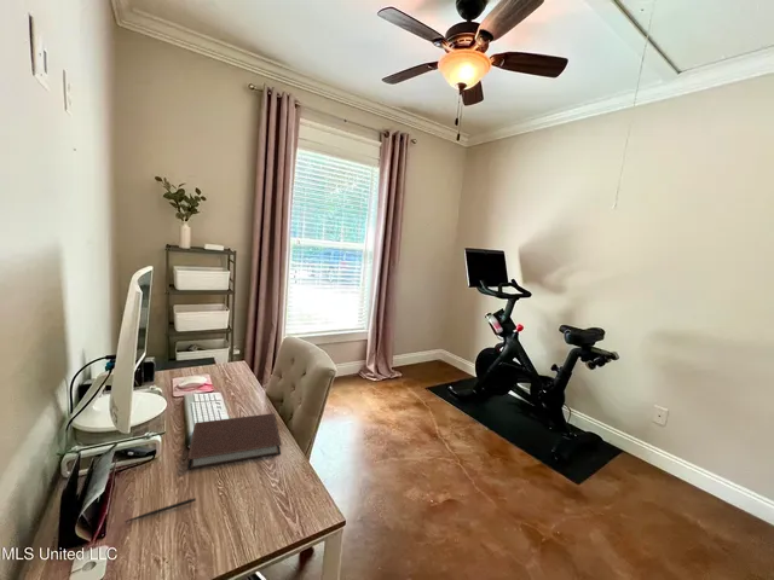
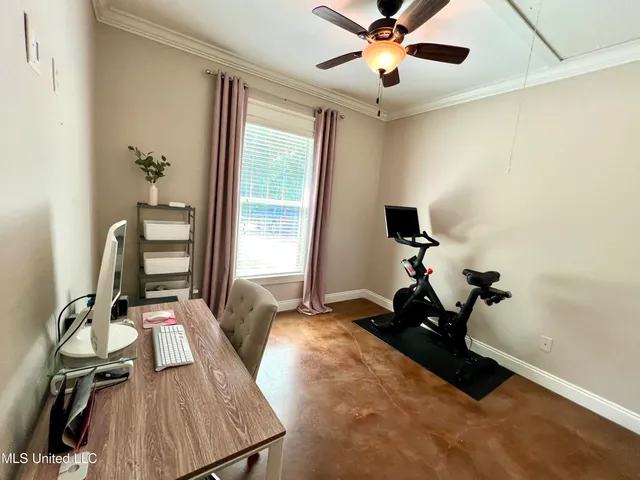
- notebook (236, 436)
- pen (161, 509)
